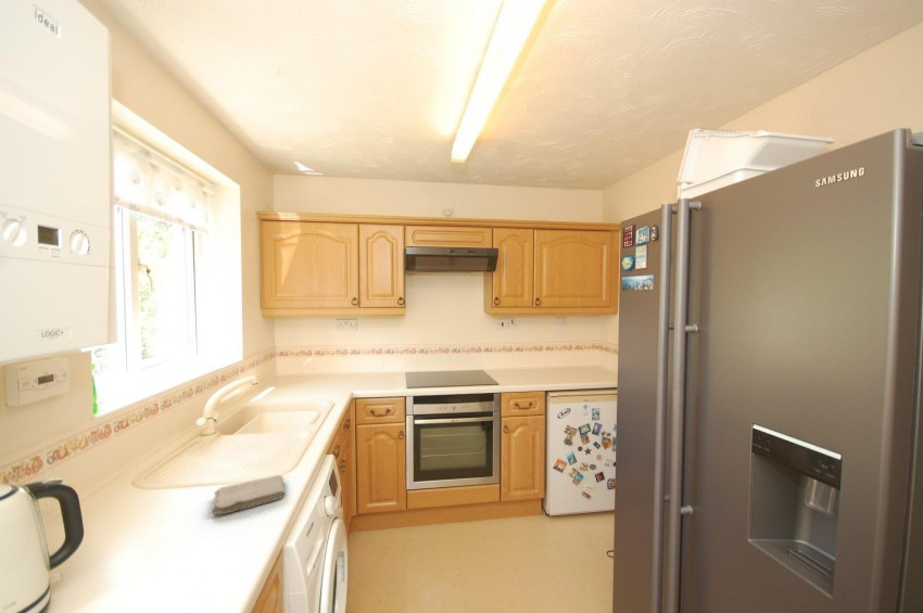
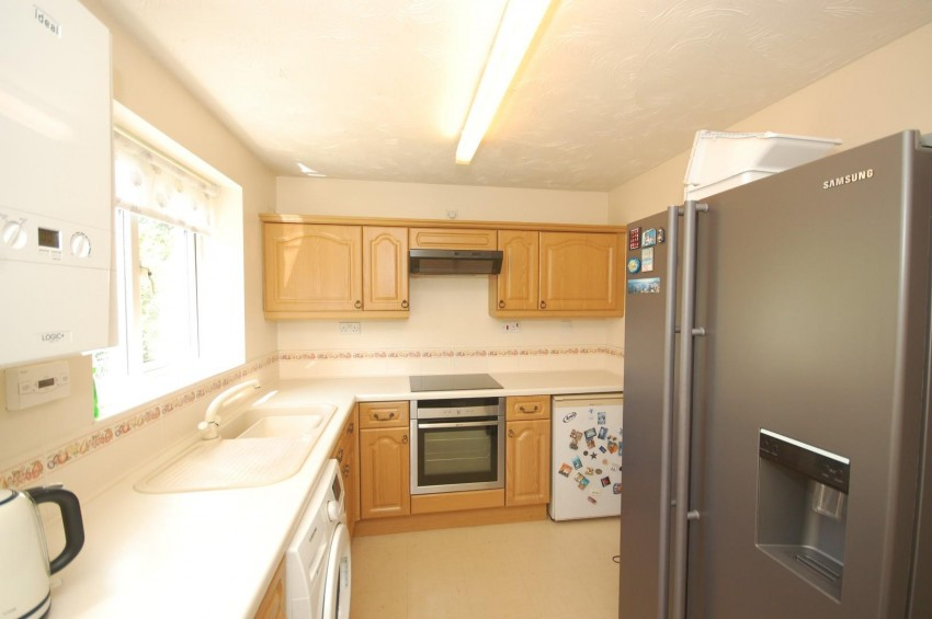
- washcloth (250, 493)
